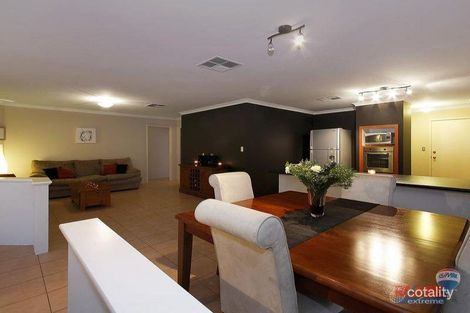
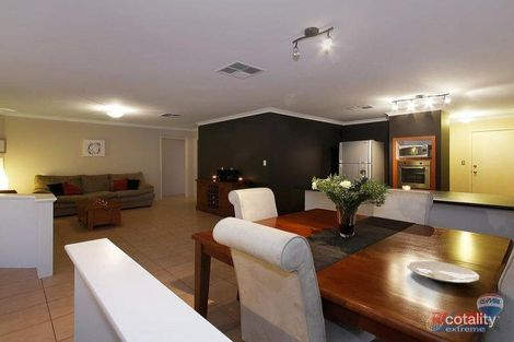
+ plate (441, 273)
